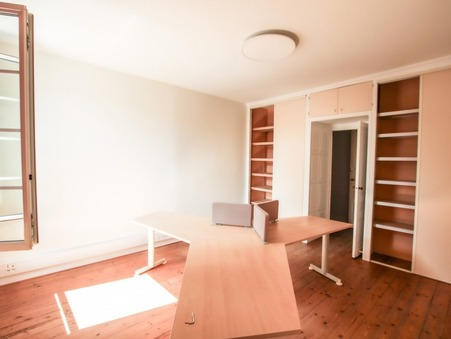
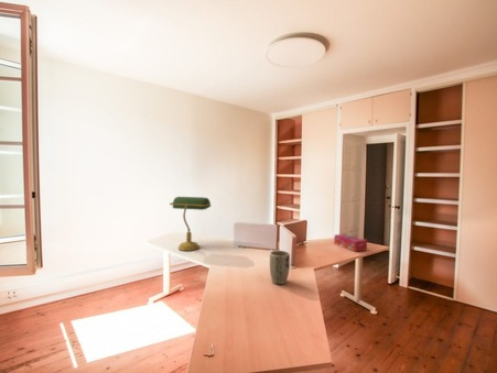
+ desk lamp (186, 222)
+ tissue box (349, 242)
+ plant pot (279, 267)
